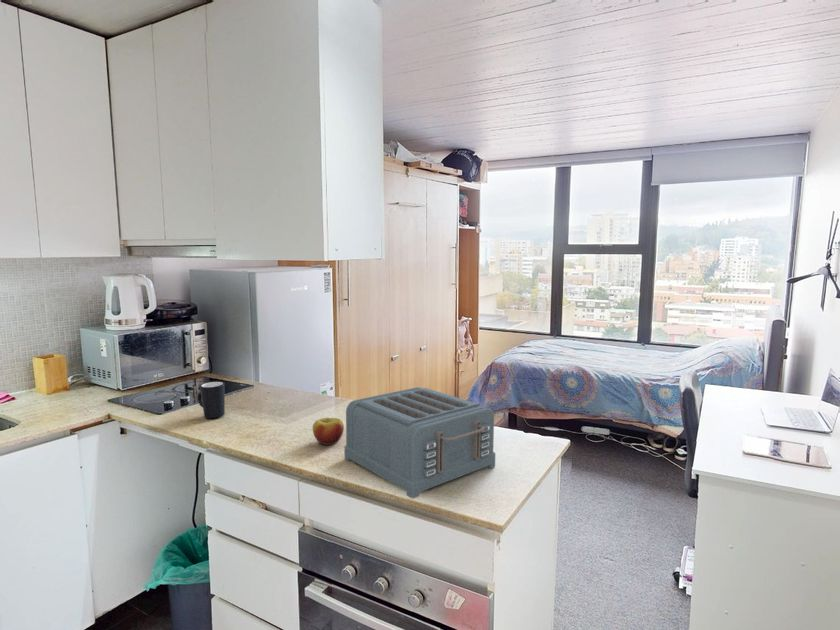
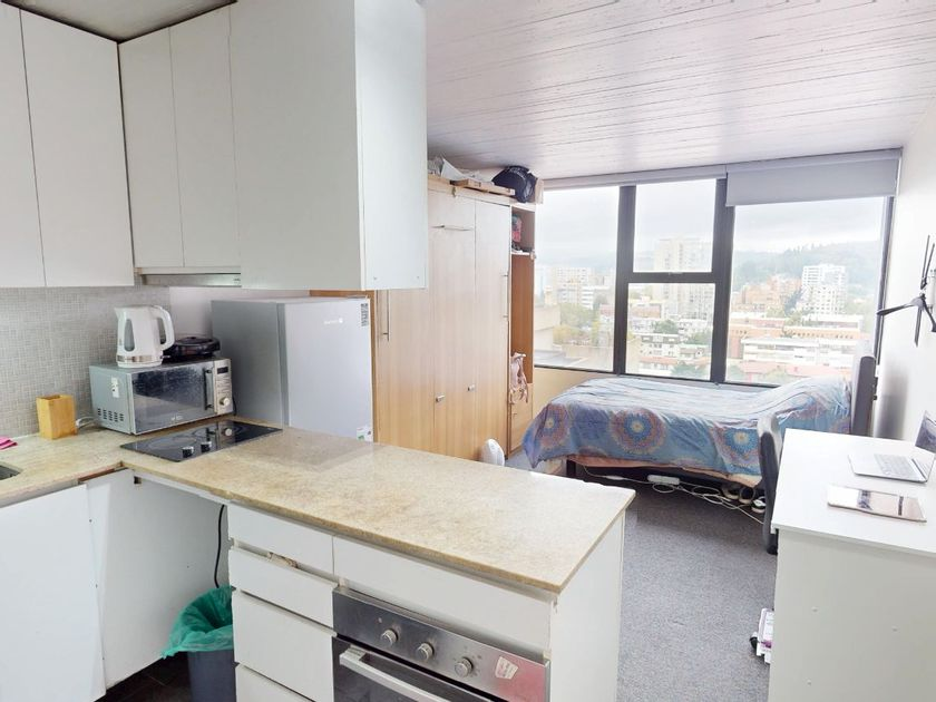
- mug (209, 400)
- apple (328, 430)
- toaster (423, 434)
